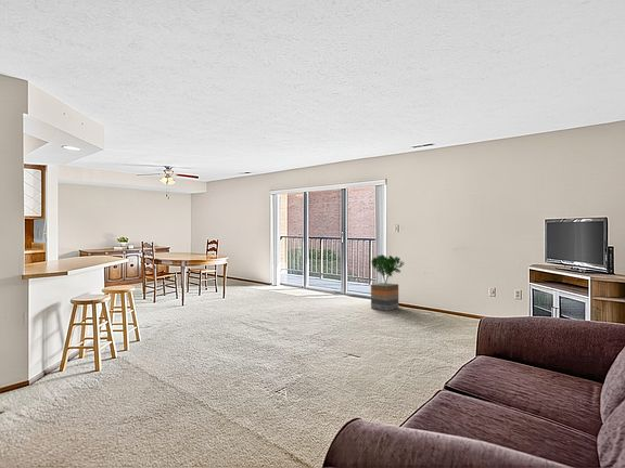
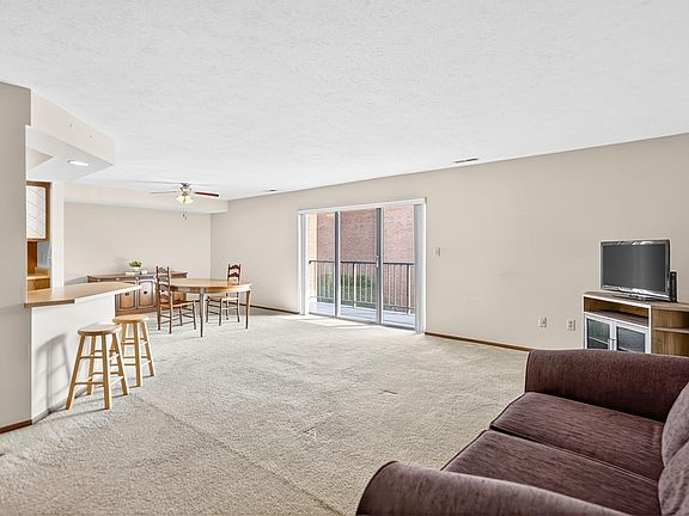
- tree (385, 281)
